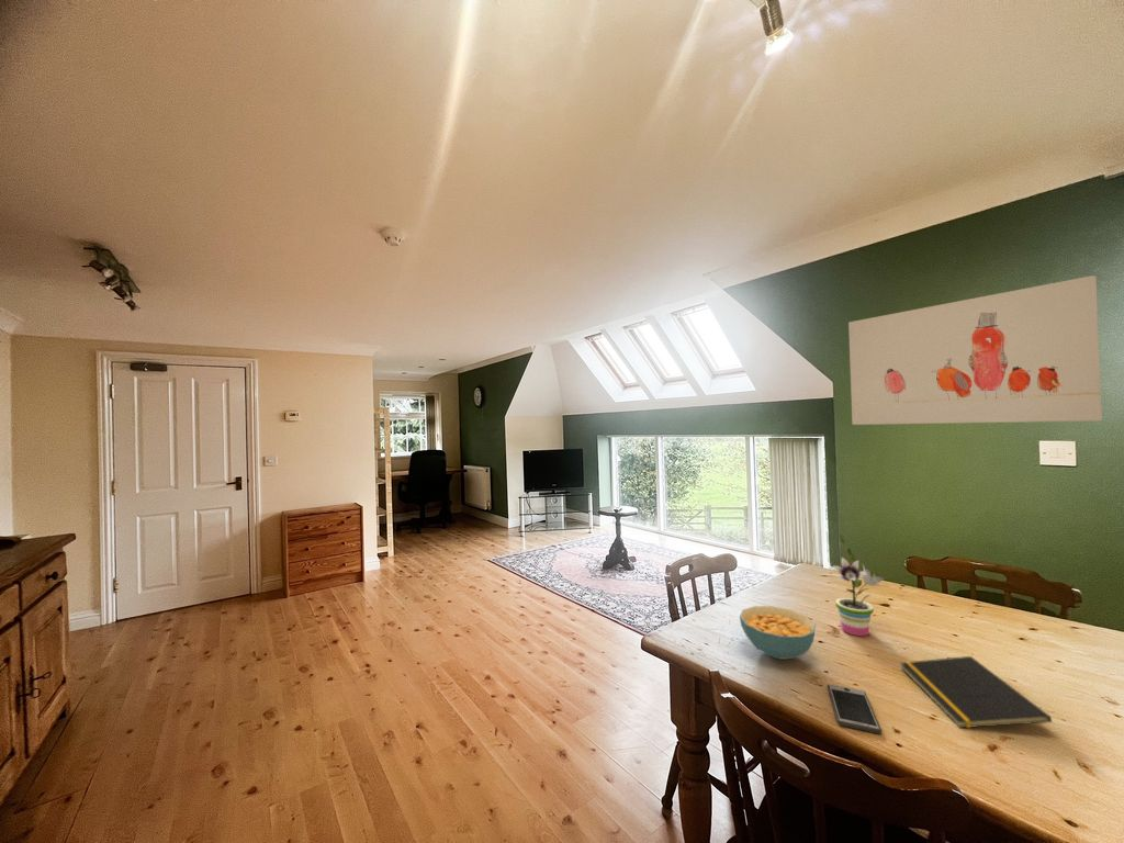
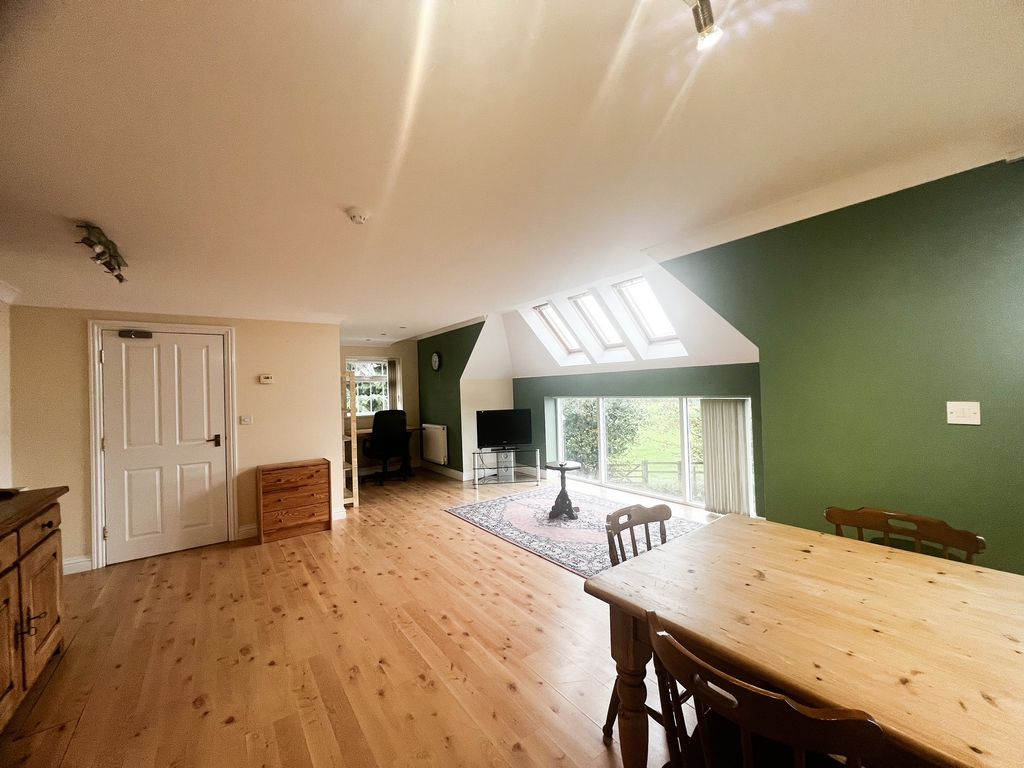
- wall art (954, 362)
- notepad (966, 688)
- potted plant (859, 585)
- smartphone (852, 707)
- cereal bowl (776, 637)
